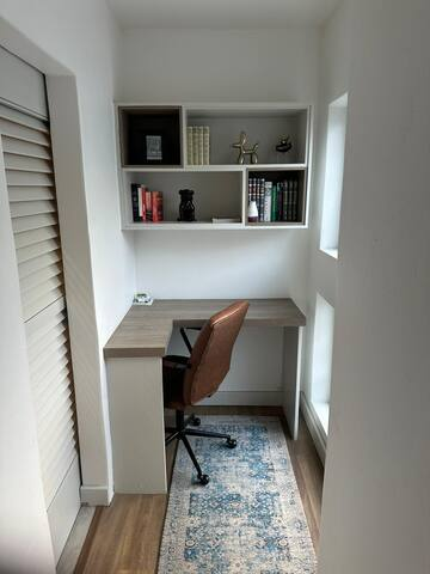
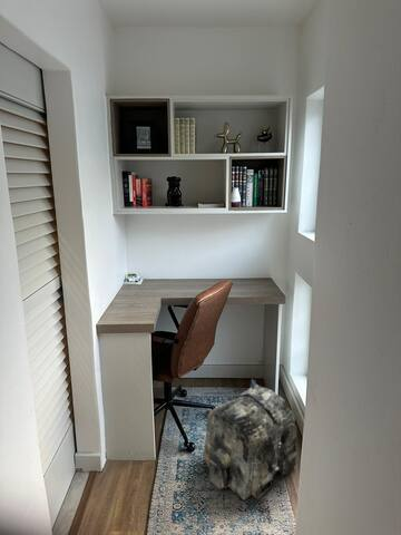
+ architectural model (251, 430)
